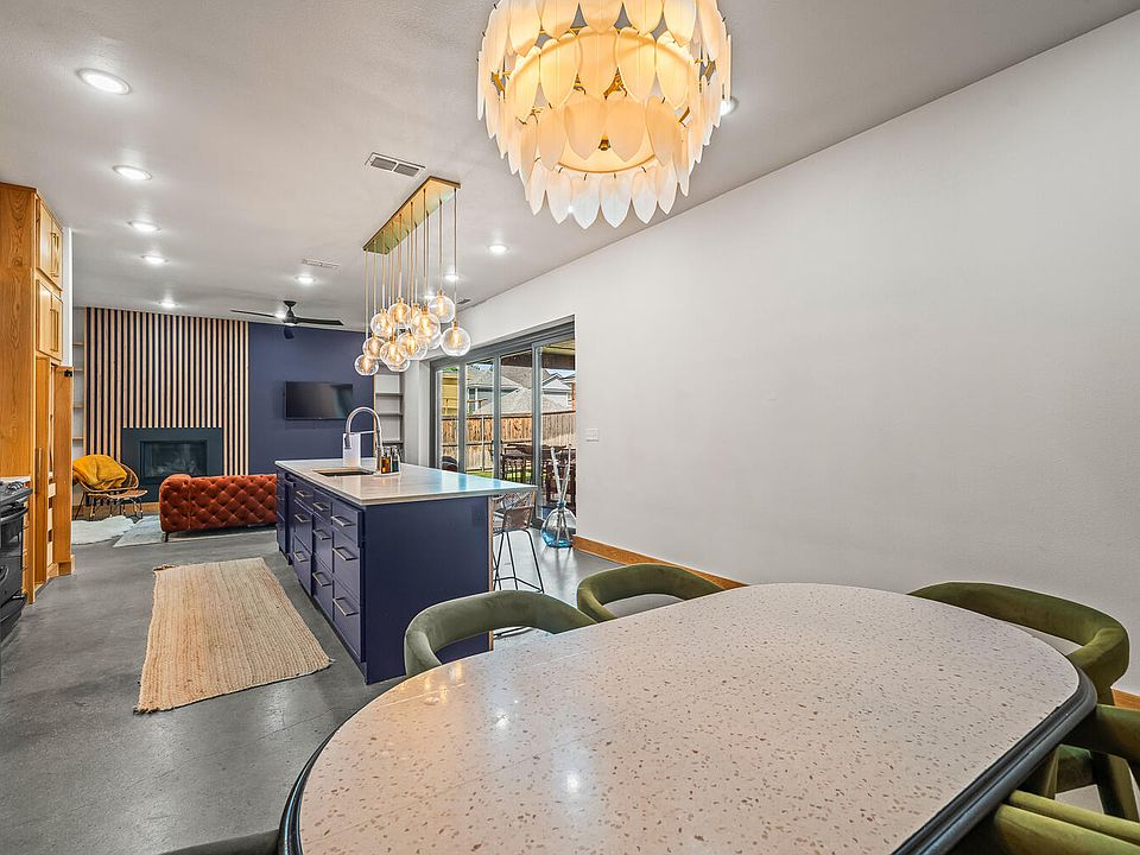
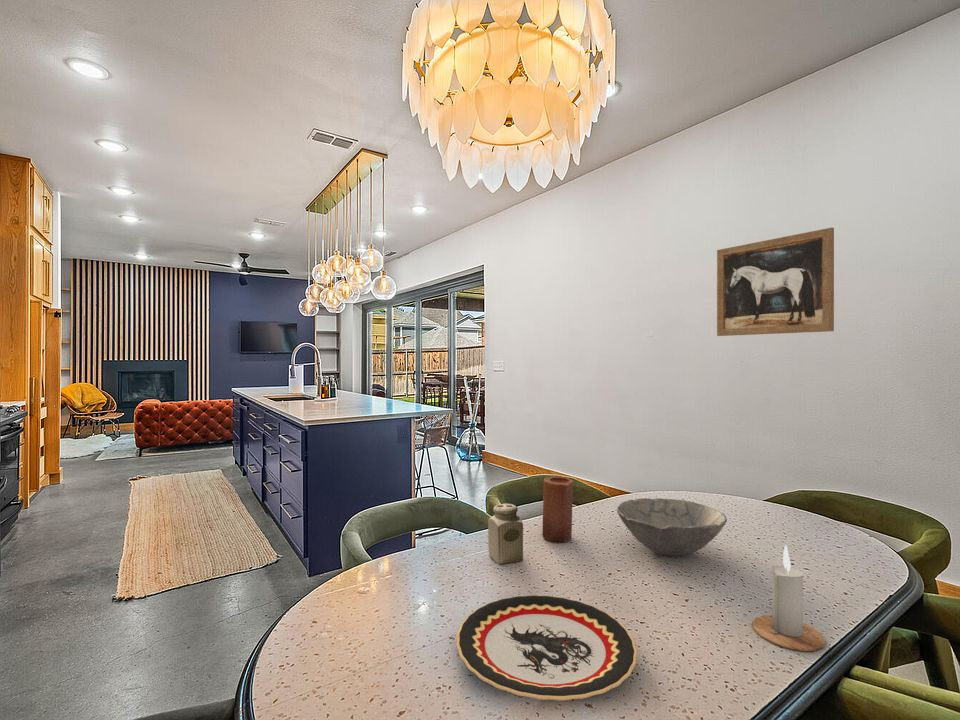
+ plate (544, 644)
+ bowl (669, 530)
+ wall art (769, 286)
+ candle (557, 508)
+ candle (787, 588)
+ salt shaker (505, 531)
